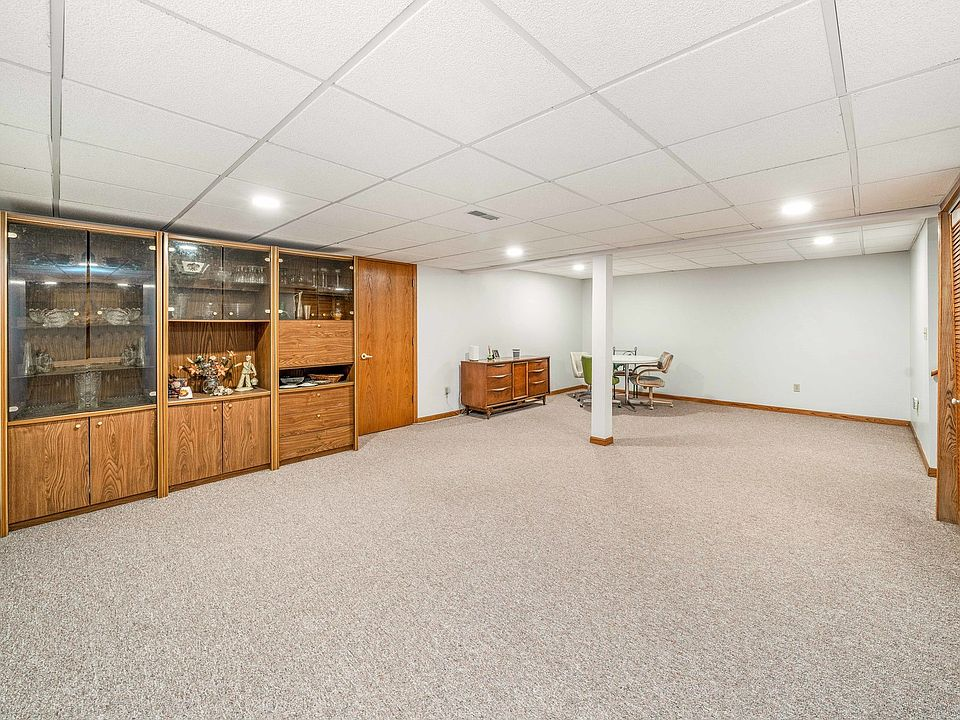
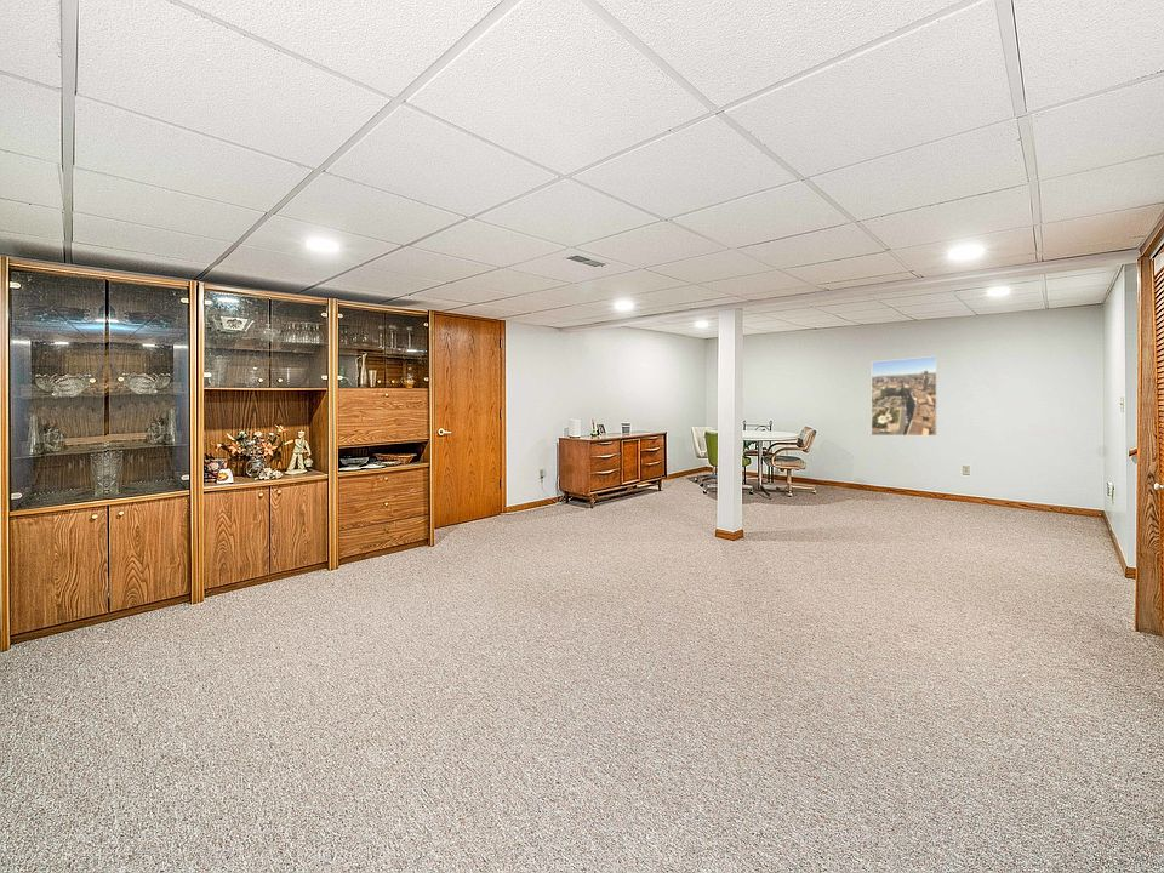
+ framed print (902, 396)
